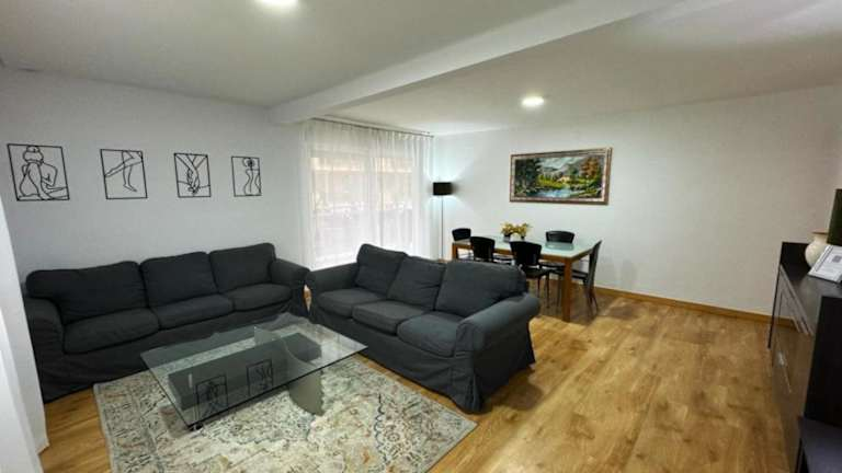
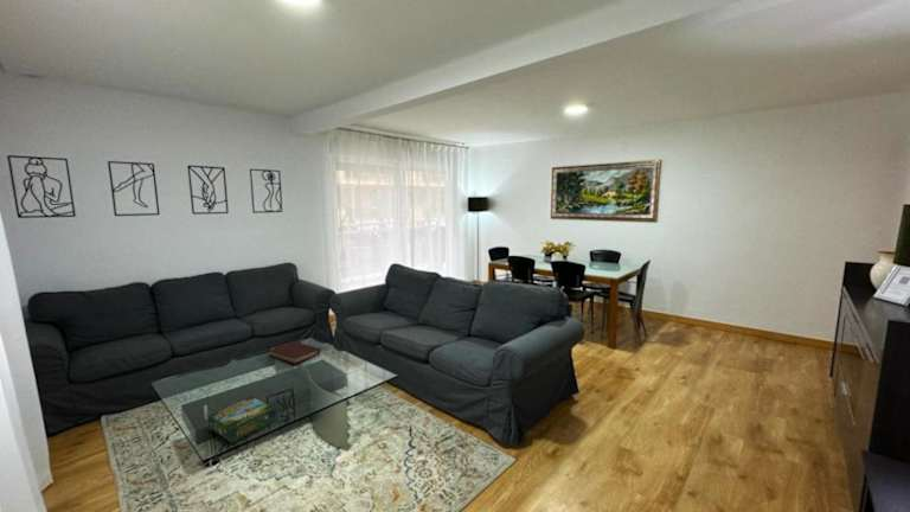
+ board game (242, 417)
+ book (294, 351)
